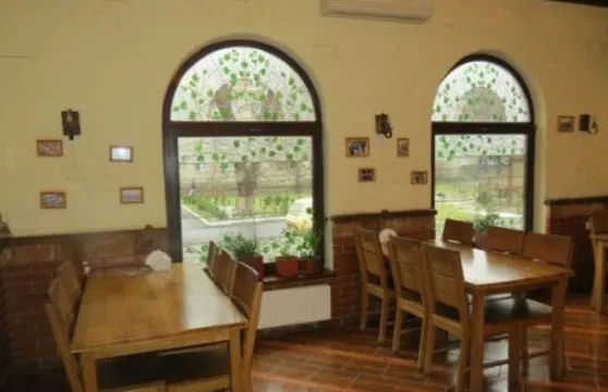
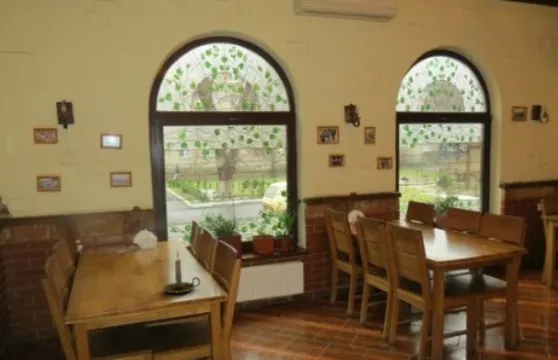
+ candle holder (178, 269)
